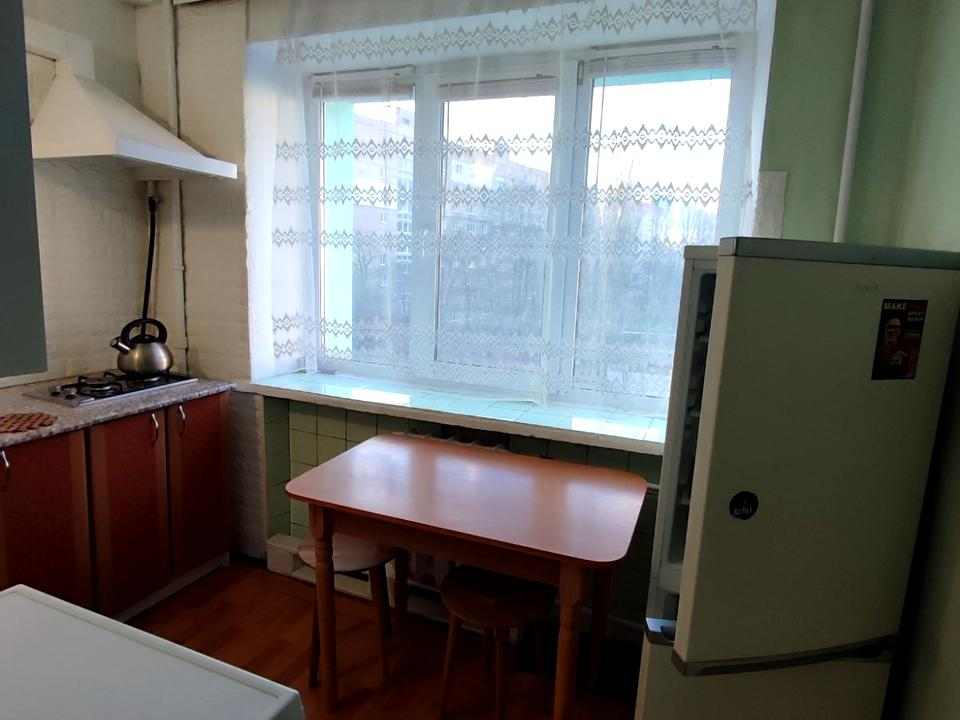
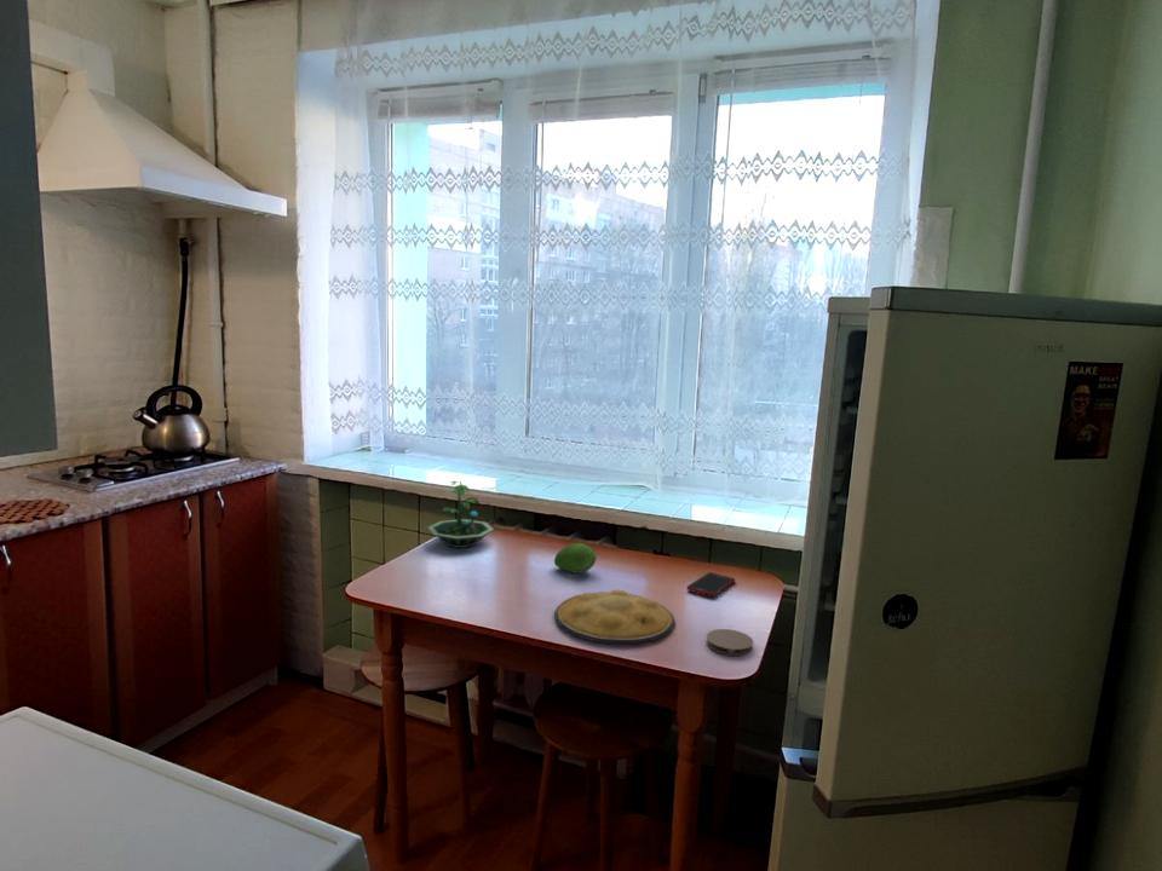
+ plate (615, 607)
+ fruit (575, 556)
+ terrarium (461, 494)
+ cell phone (711, 584)
+ coaster (729, 641)
